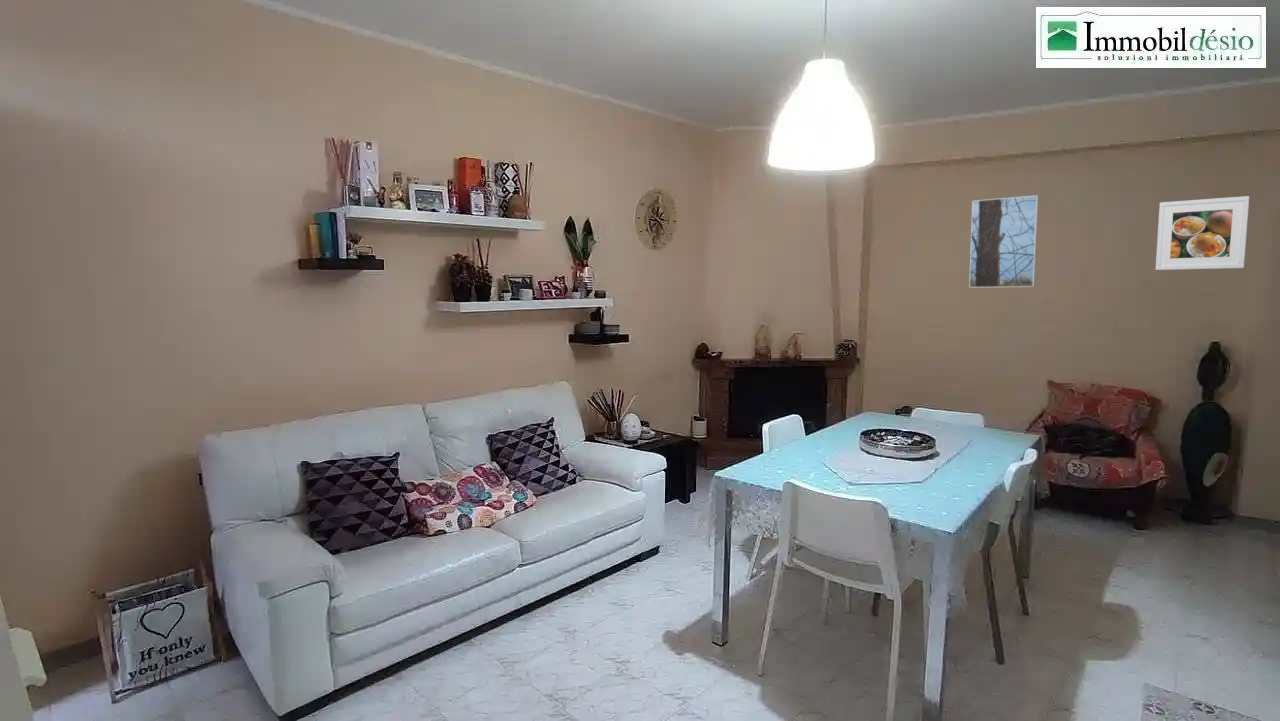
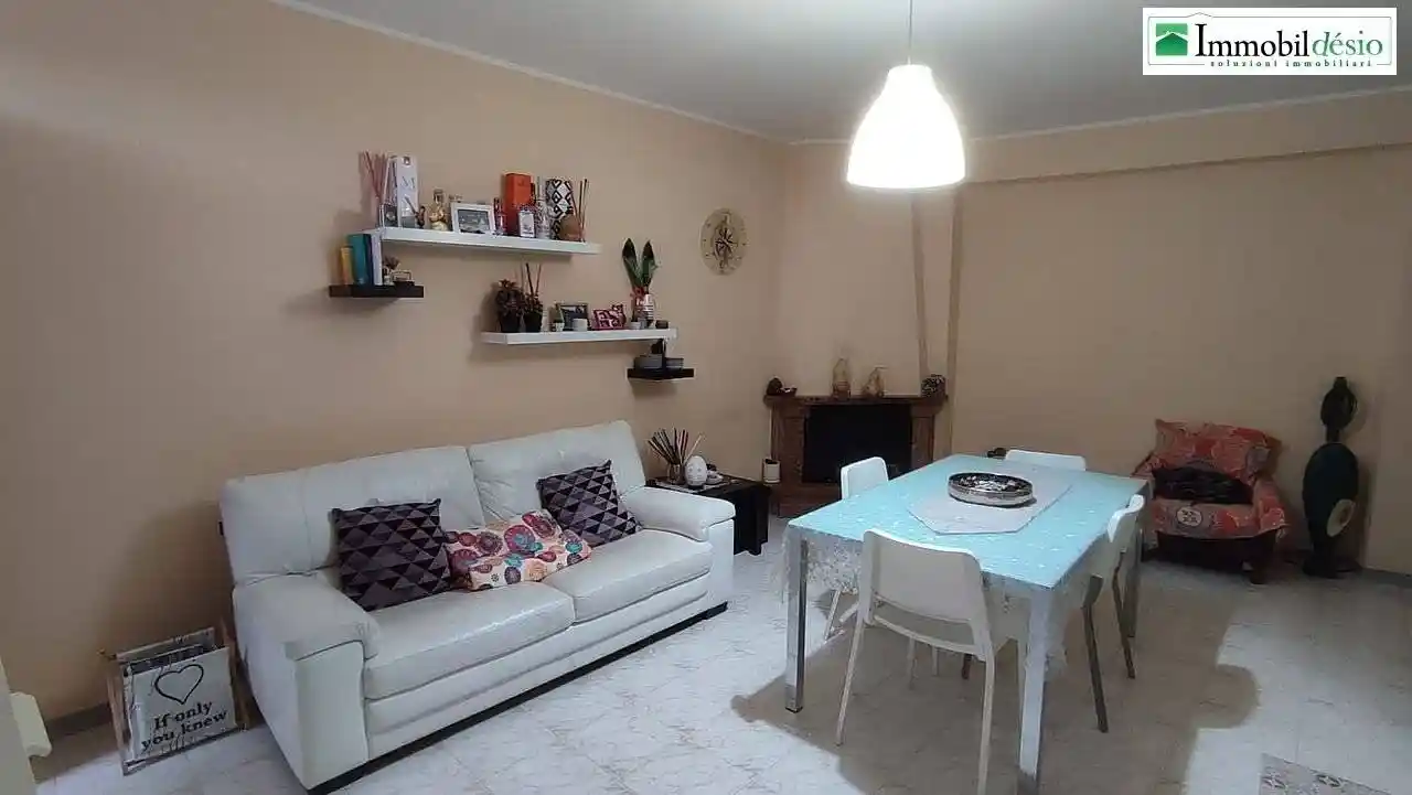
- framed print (1200, 234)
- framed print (1002, 243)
